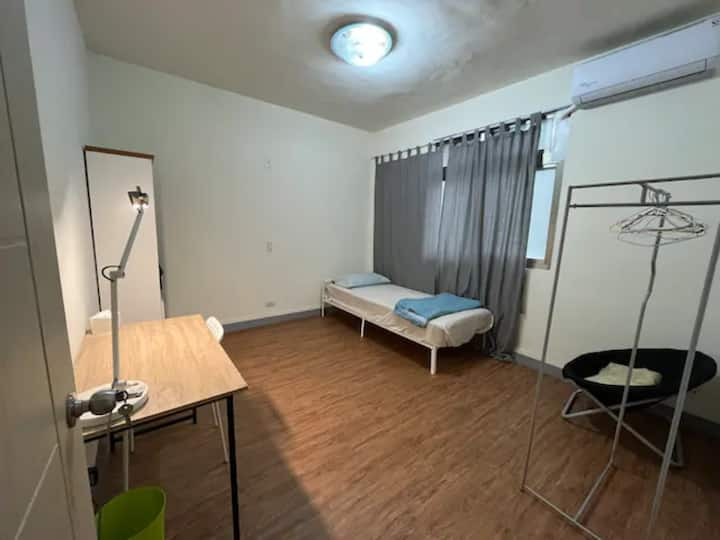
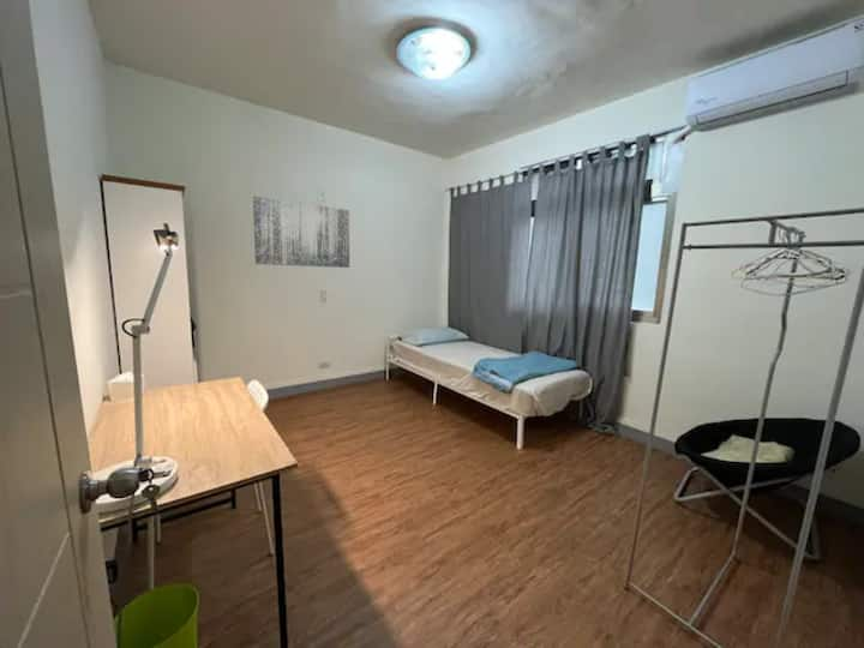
+ wall art (305, 235)
